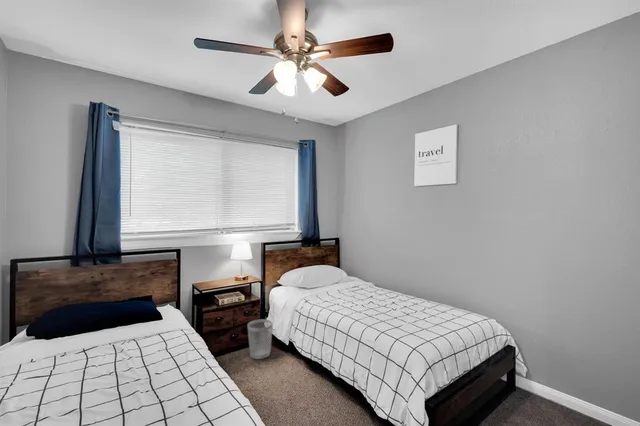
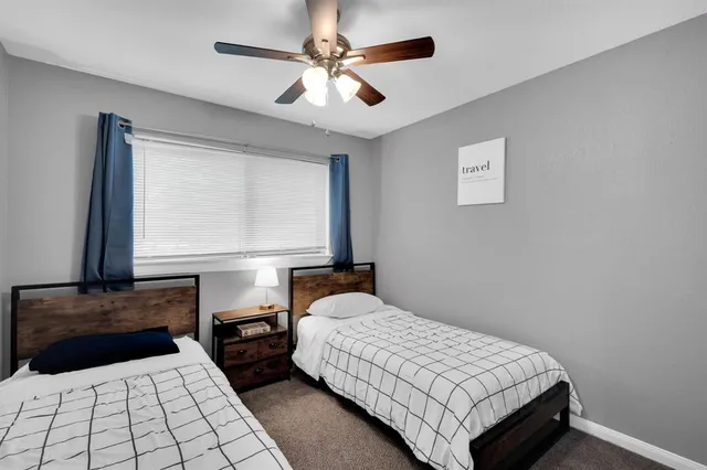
- wastebasket (260, 339)
